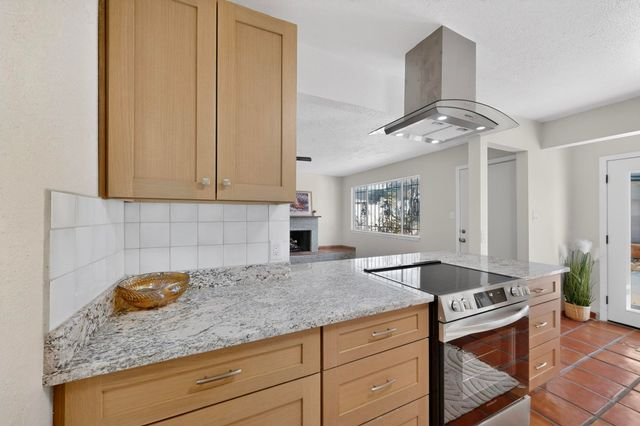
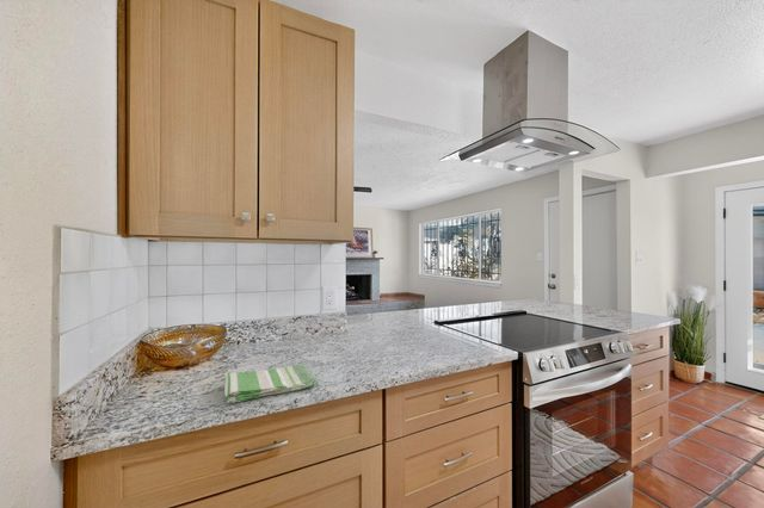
+ dish towel (269, 379)
